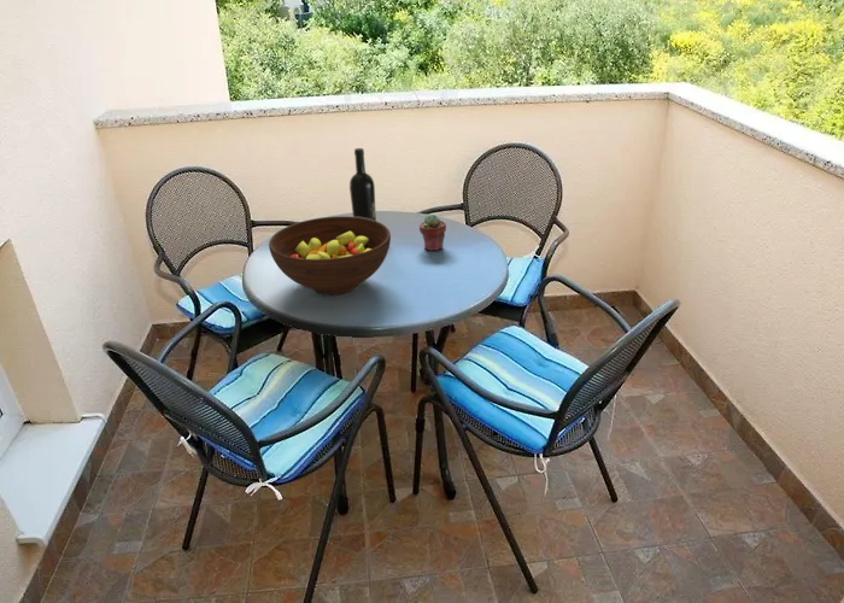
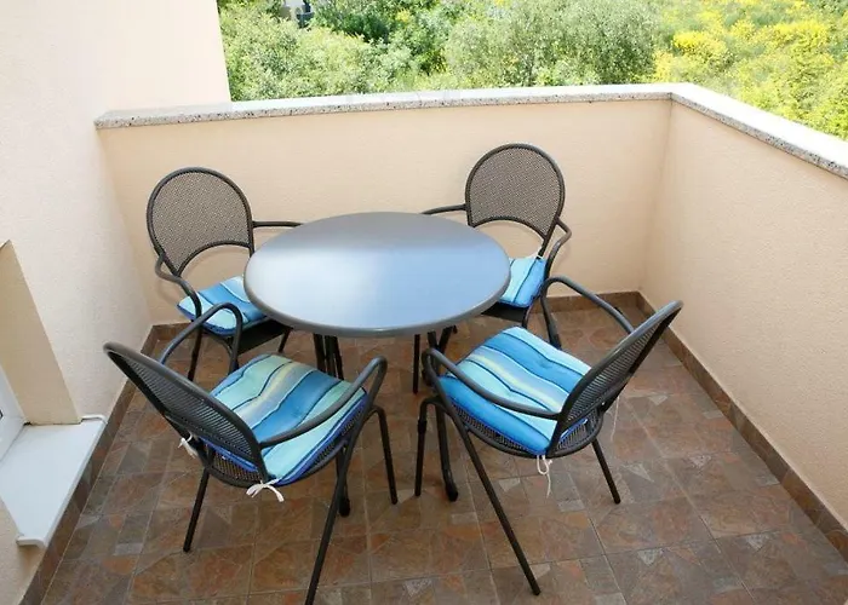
- potted succulent (433, 230)
- fruit bowl (333, 262)
- wine bottle (362, 192)
